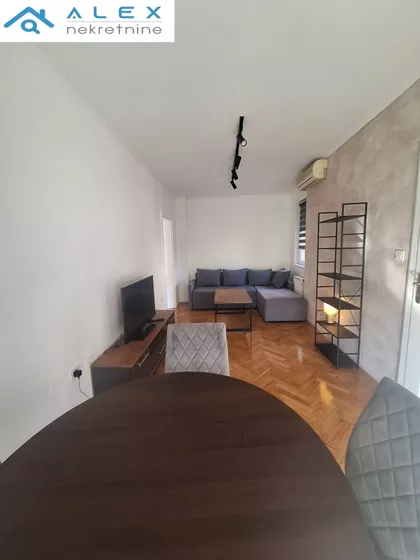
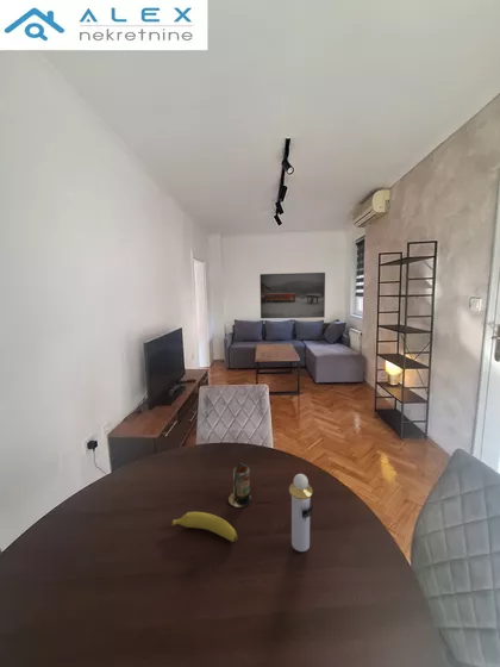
+ perfume bottle (300, 511)
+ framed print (292, 295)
+ fruit (205, 524)
+ can (239, 482)
